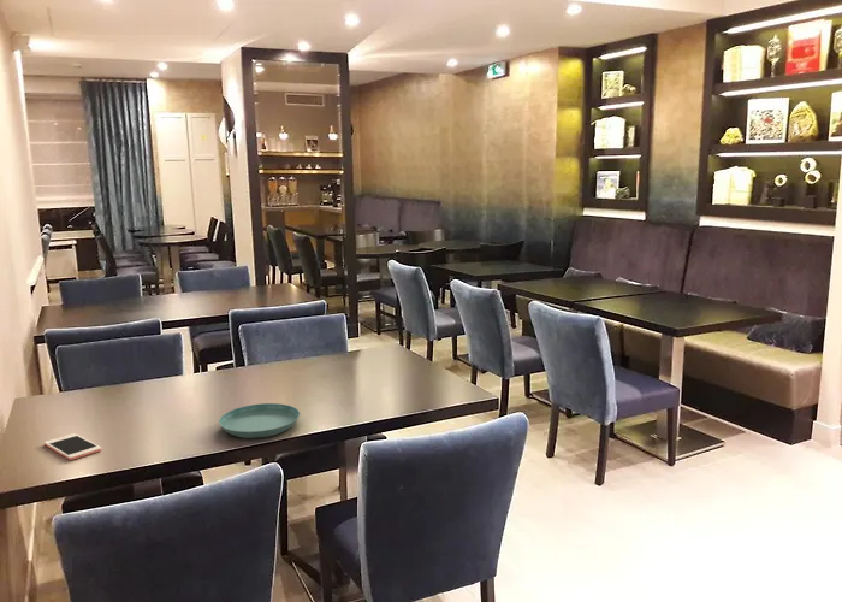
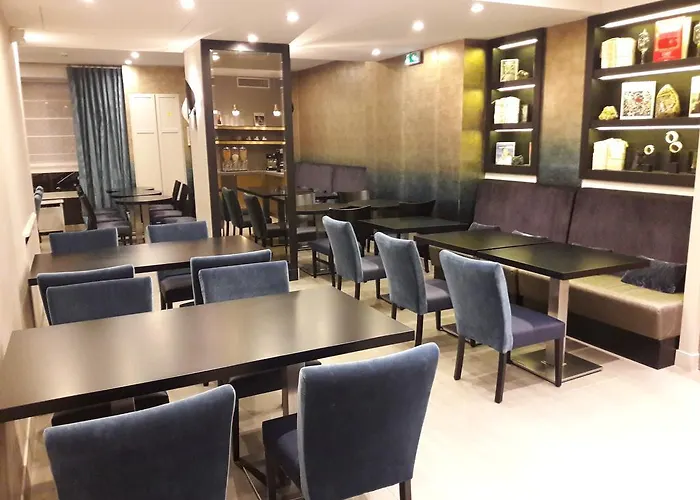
- saucer (260, 420)
- cell phone (72, 445)
